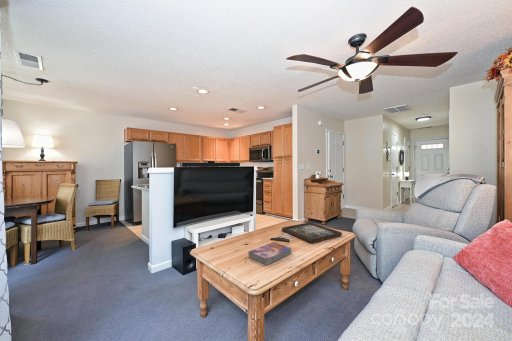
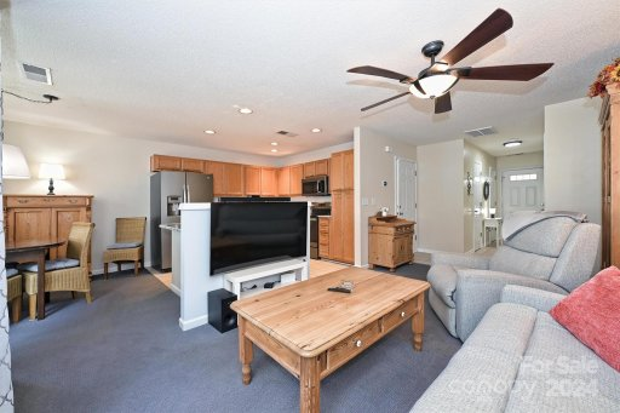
- textbook (270, 252)
- decorative tray (310, 231)
